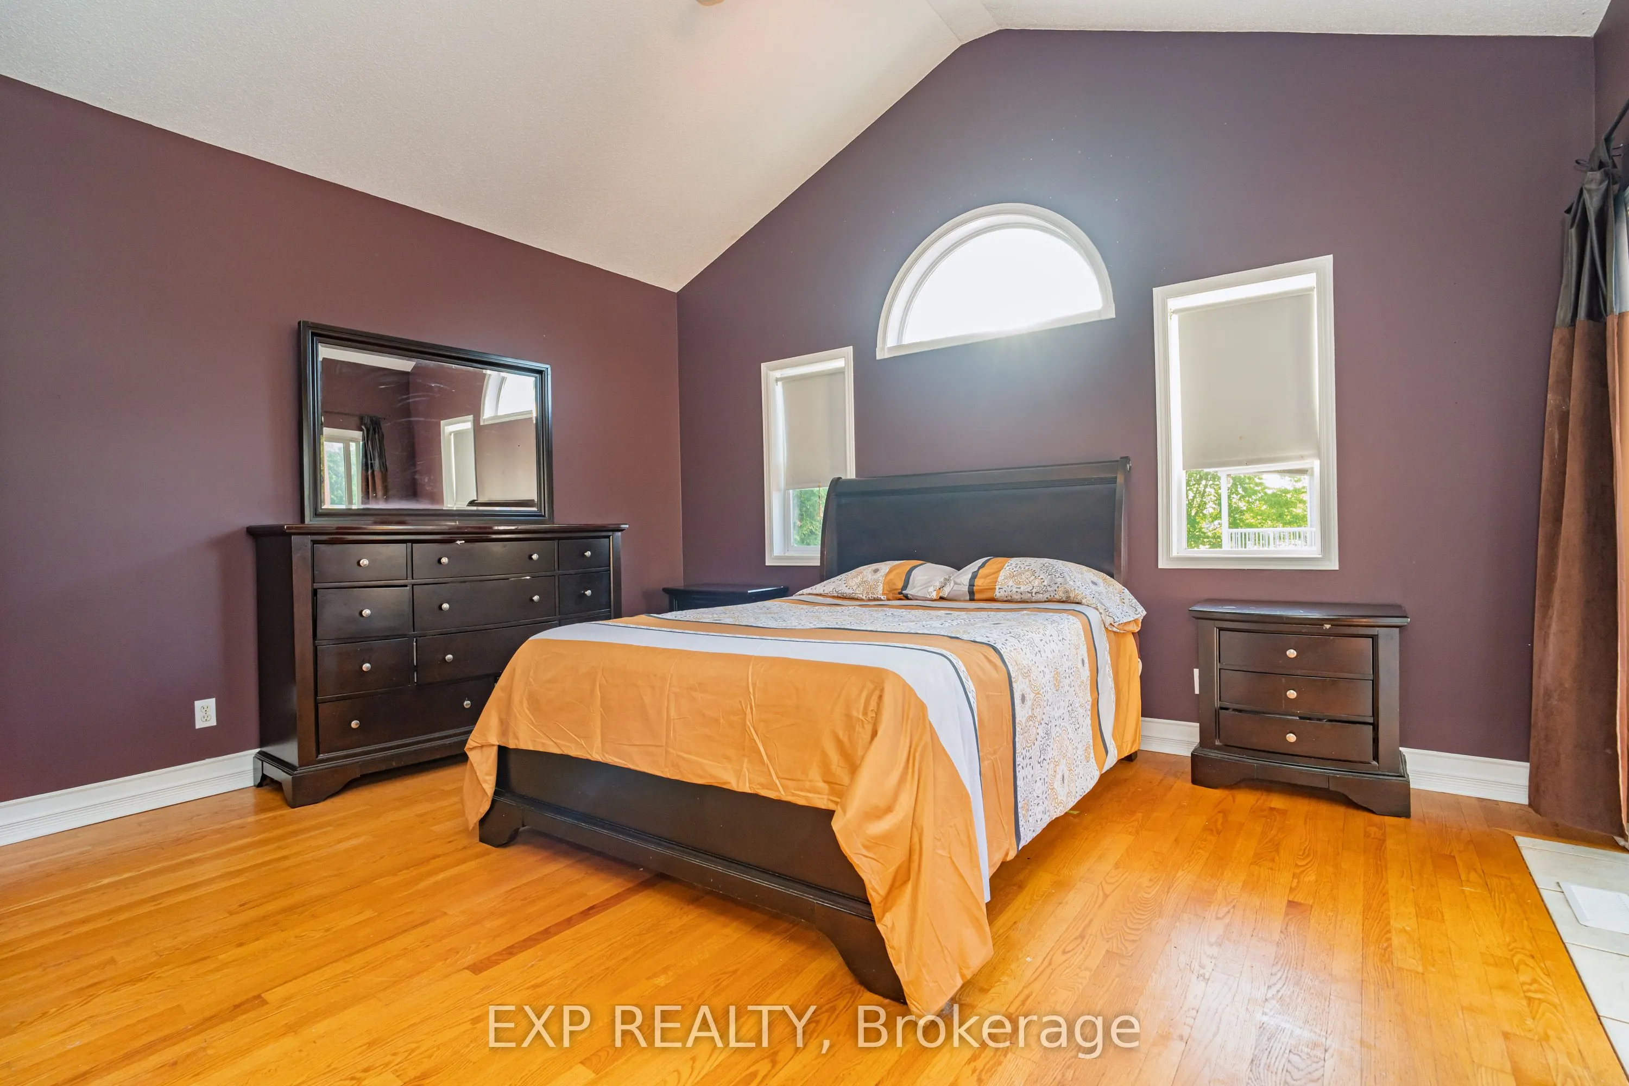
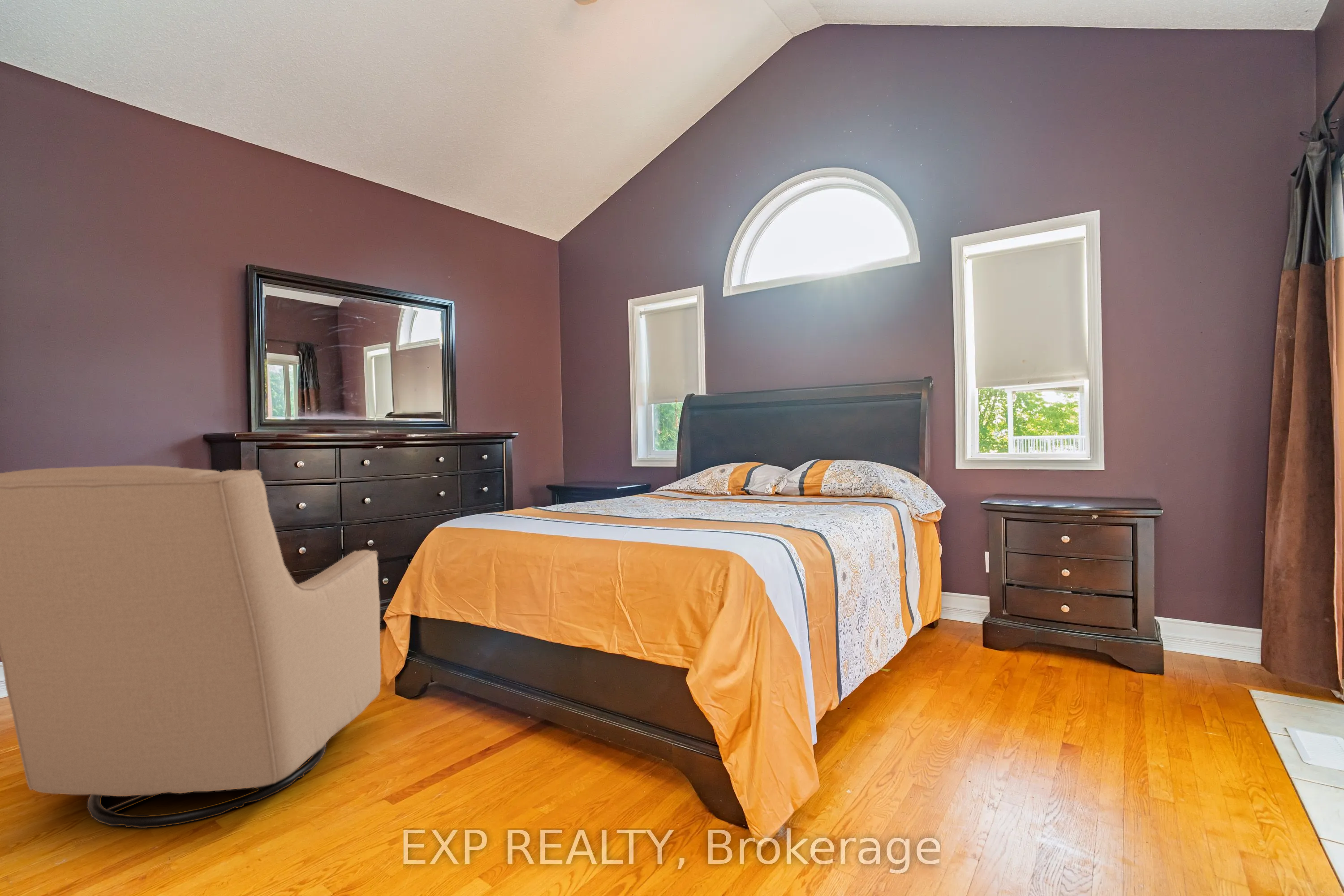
+ chair (206, 620)
